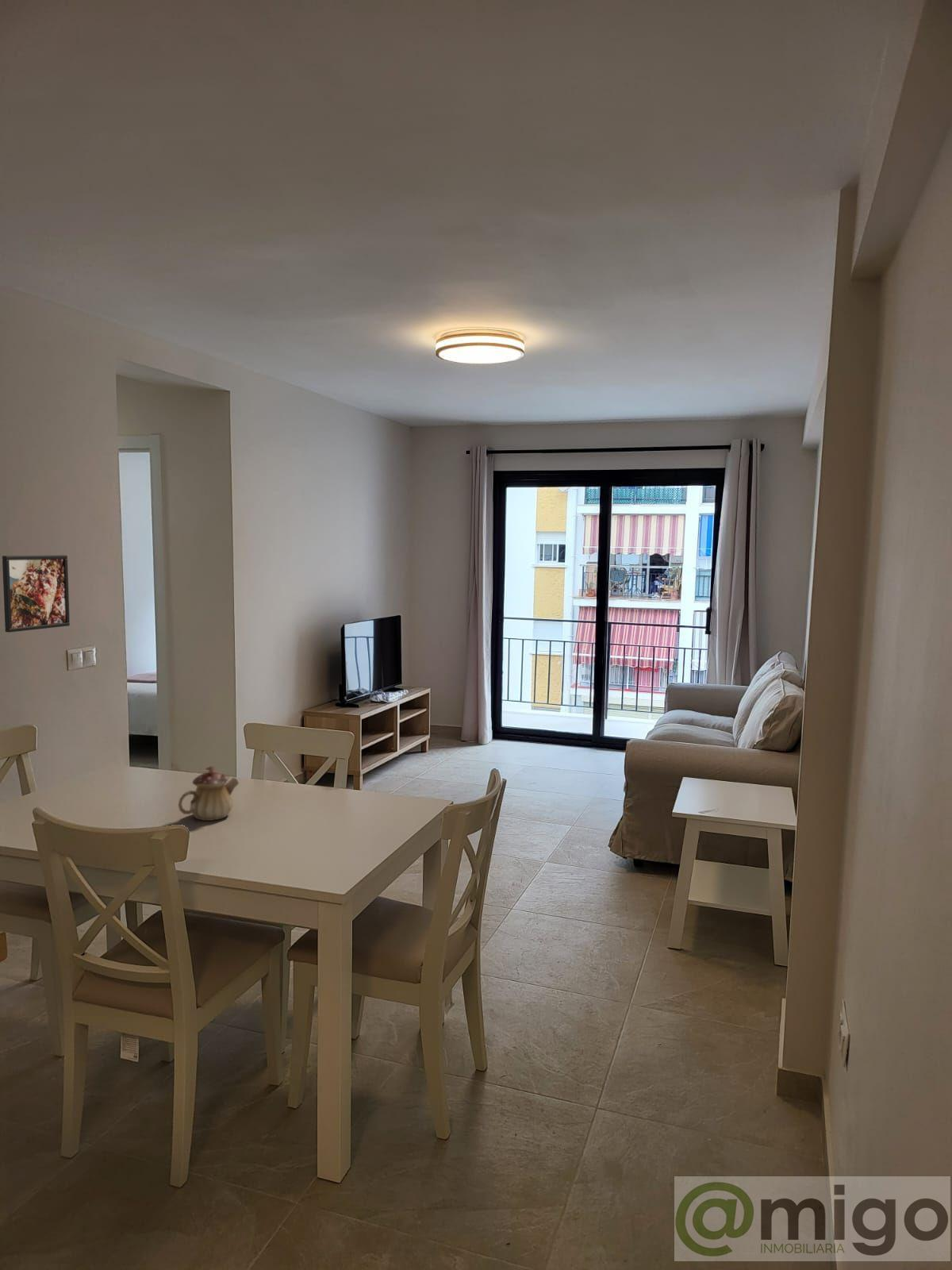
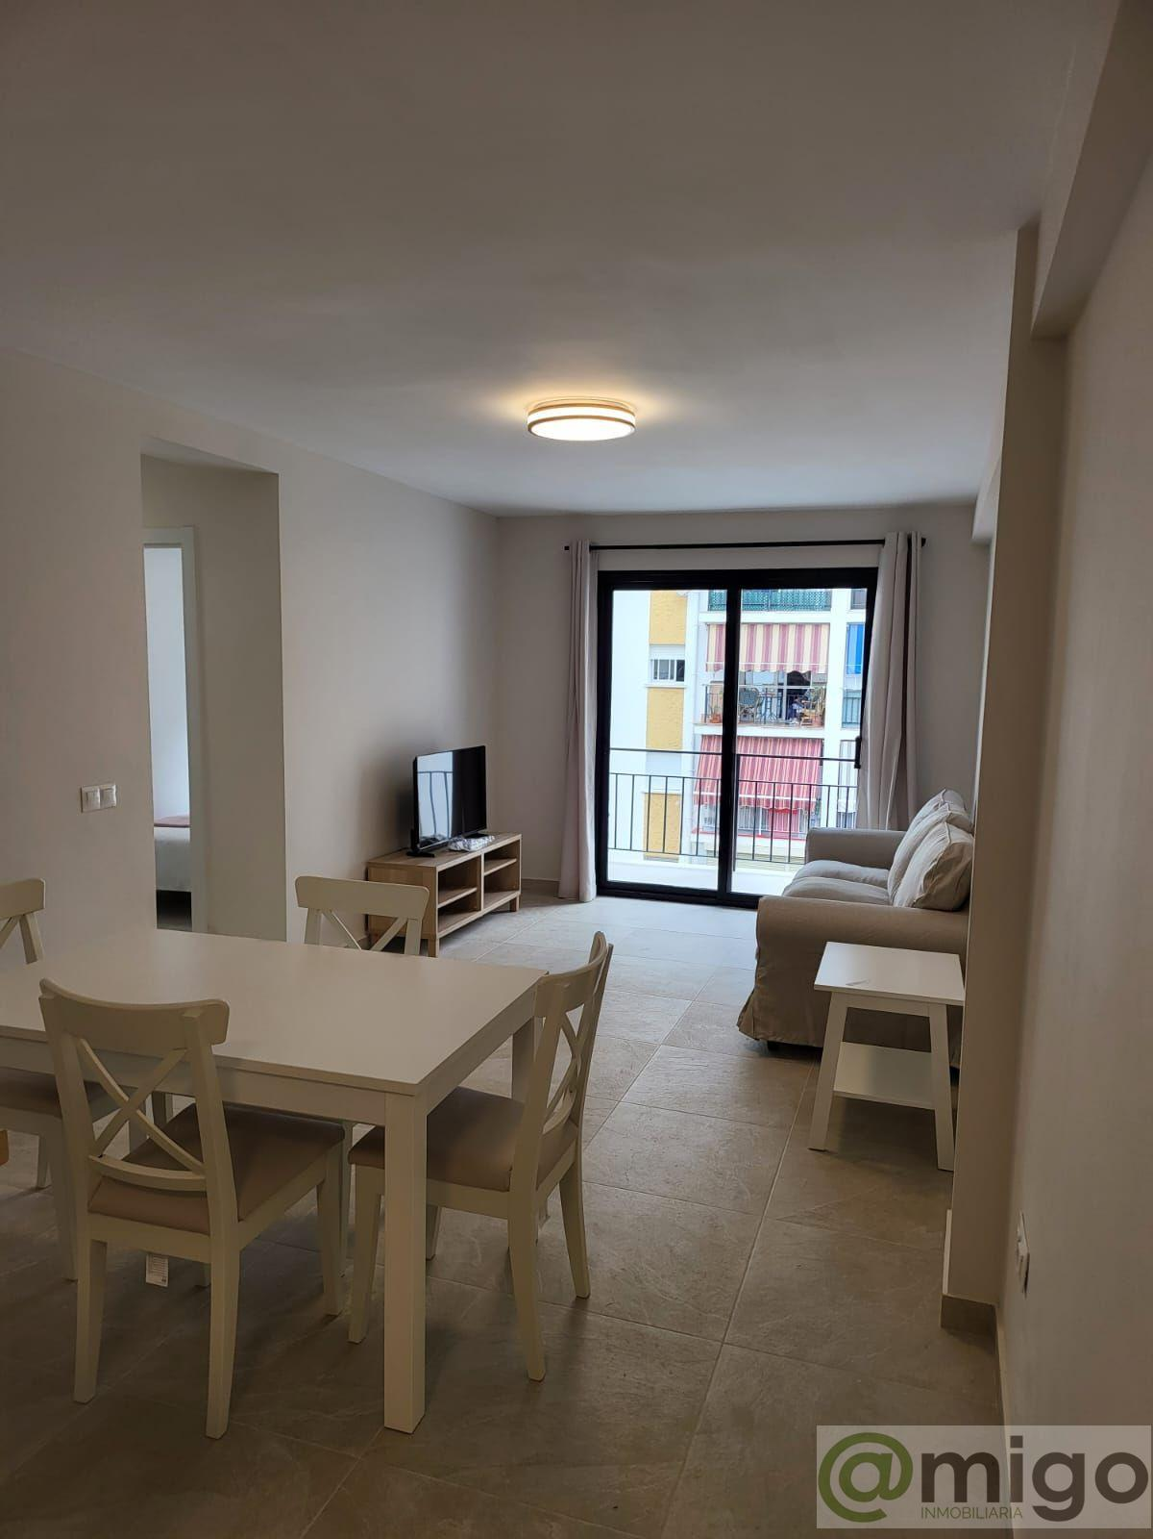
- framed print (37, 592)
- teapot (209, 791)
